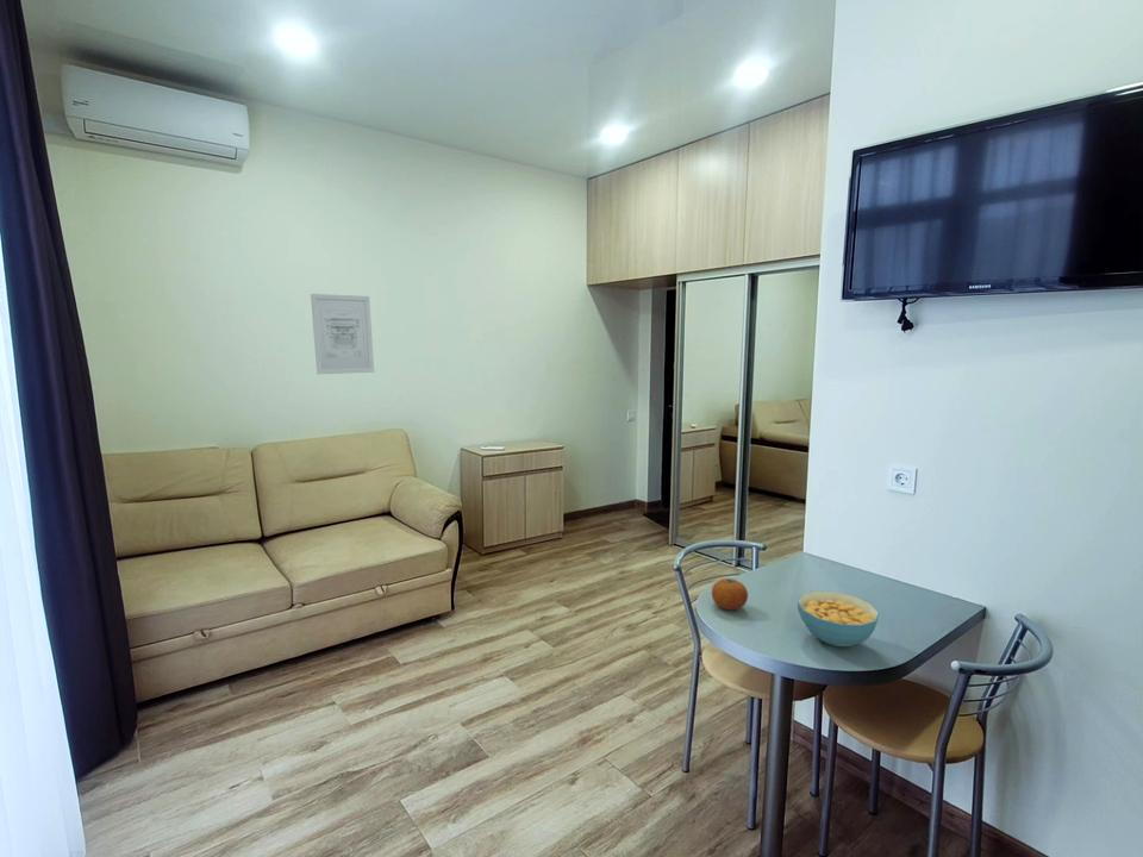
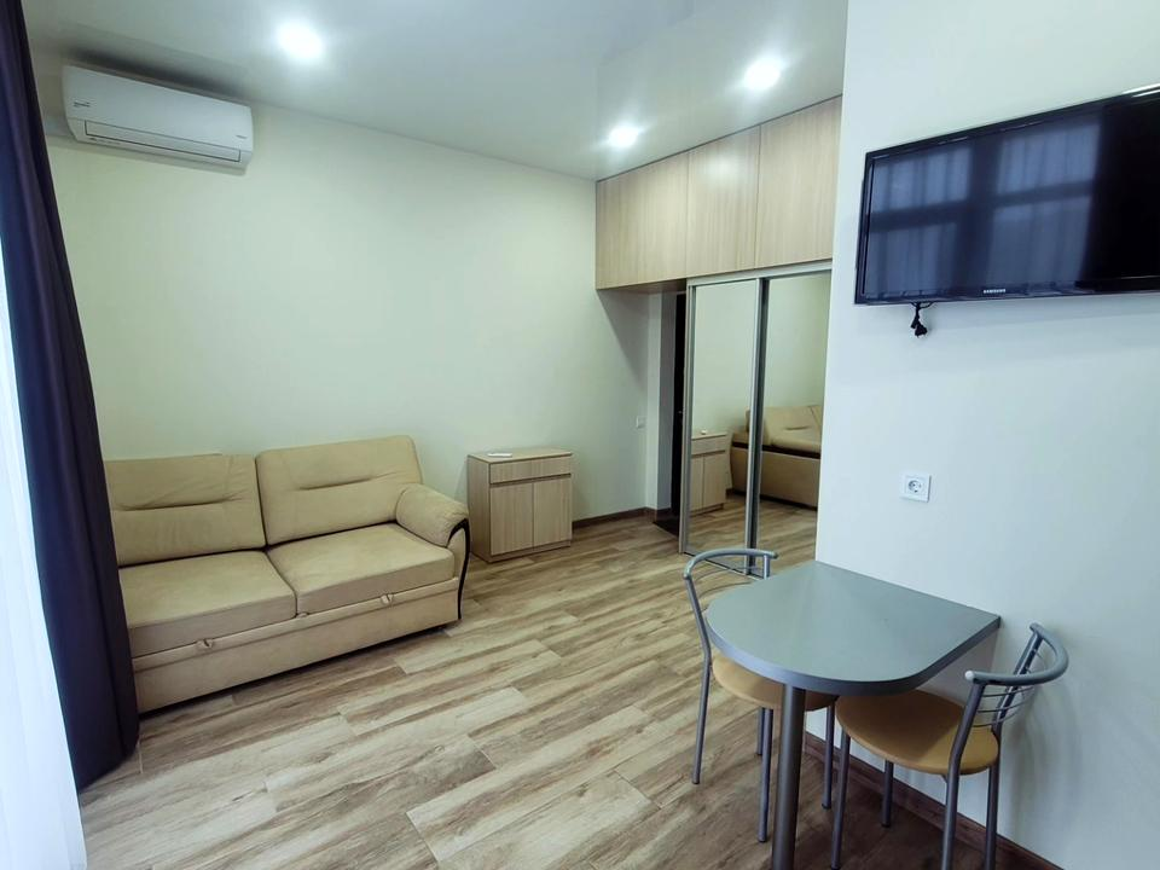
- fruit (729, 594)
- wall art (343, 334)
- cereal bowl (836, 624)
